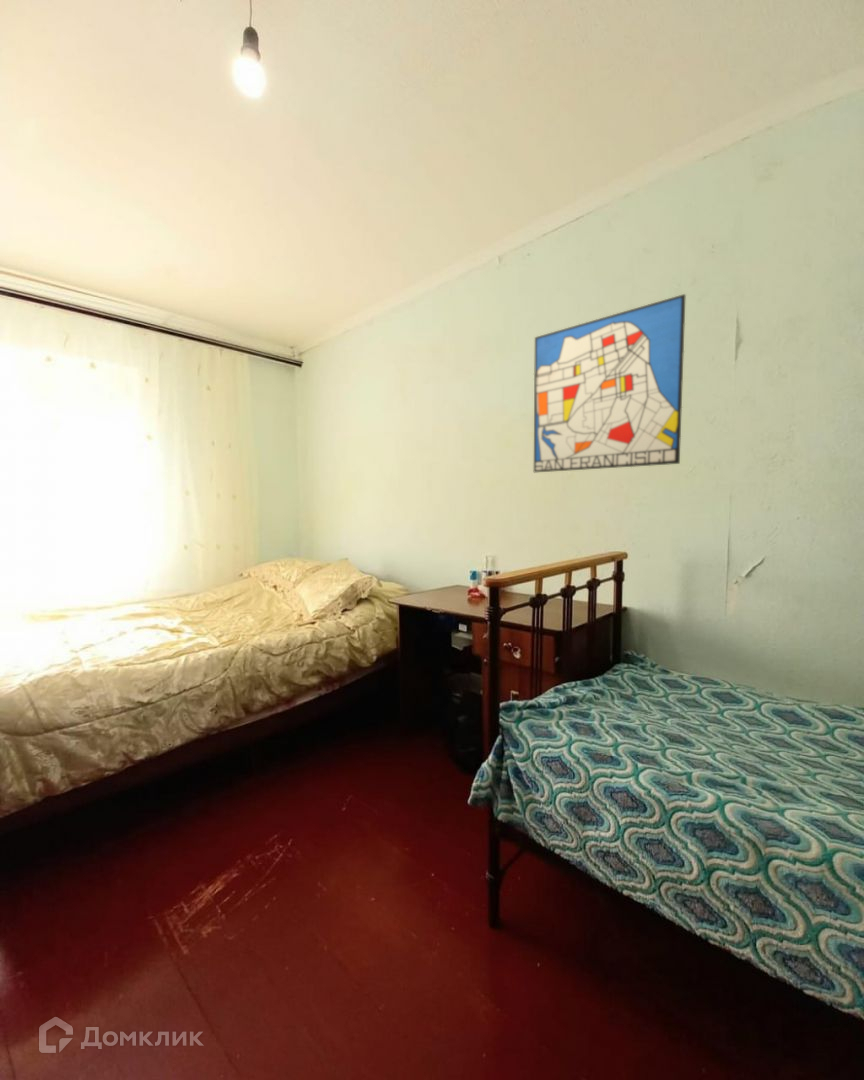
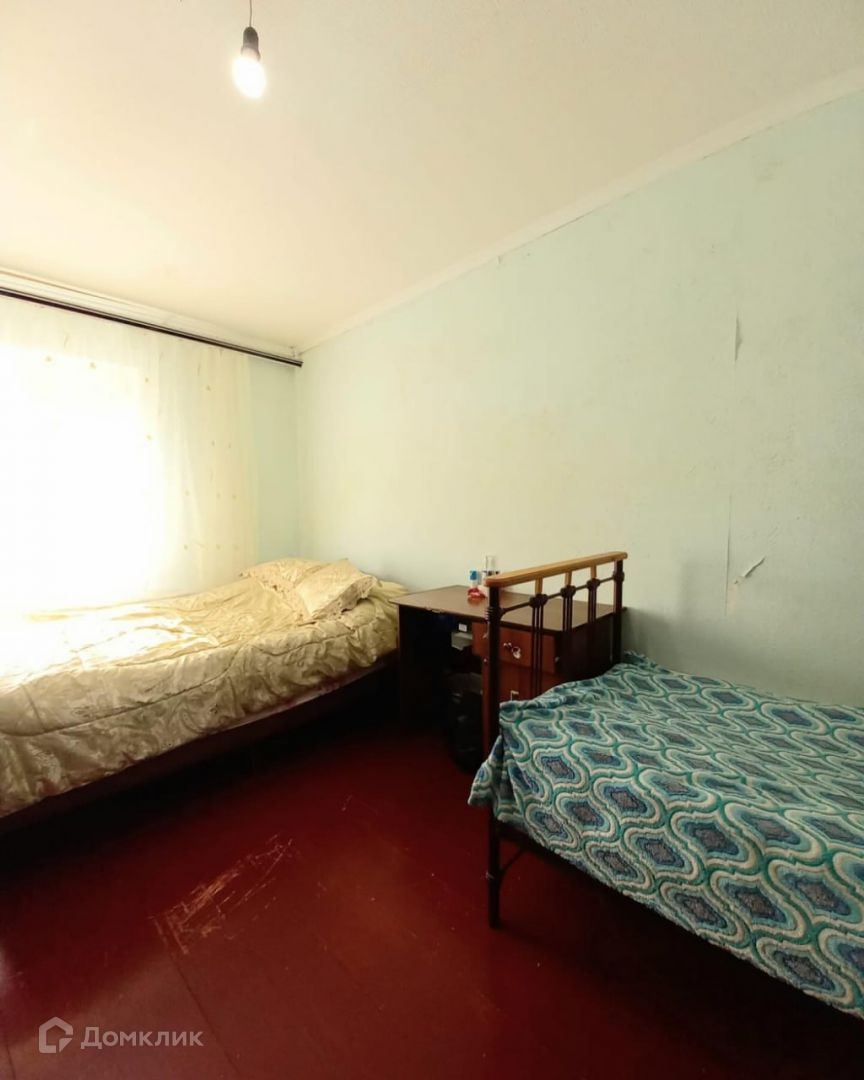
- wall art (600, 394)
